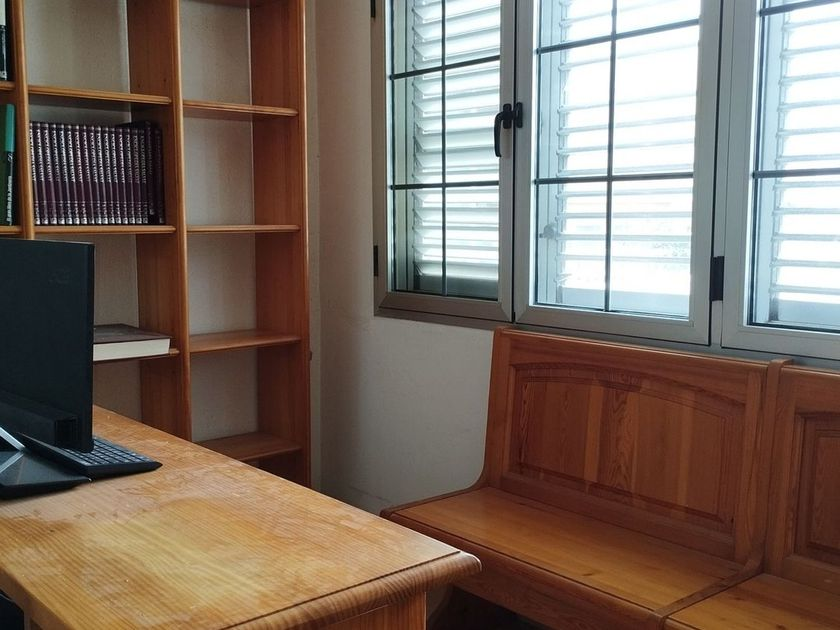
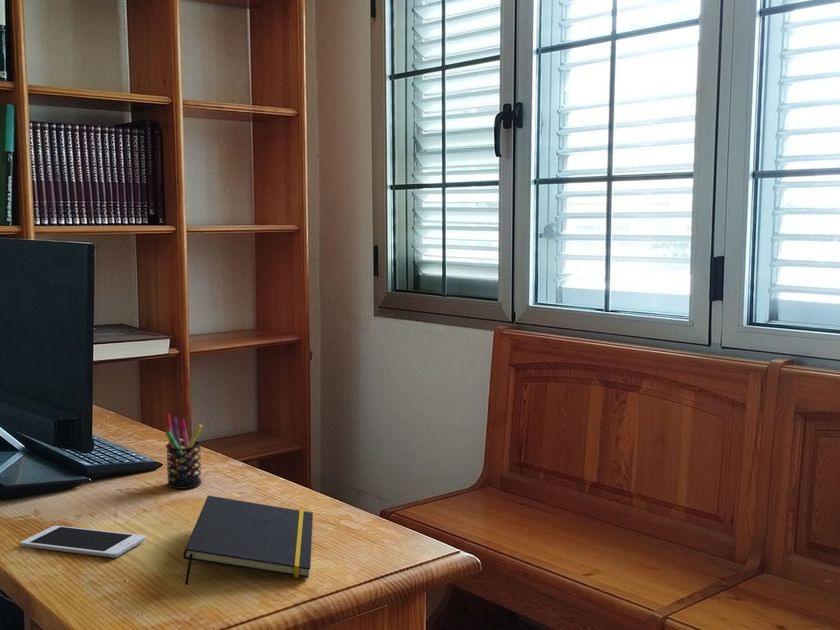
+ cell phone (83, 541)
+ notepad (254, 533)
+ pen holder (179, 450)
